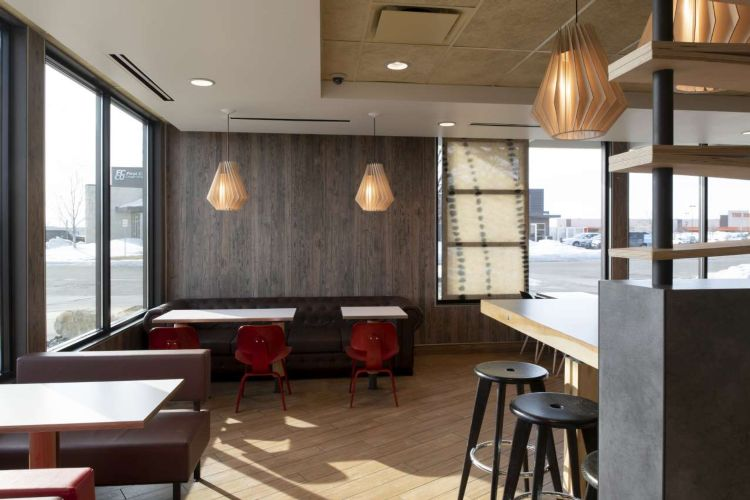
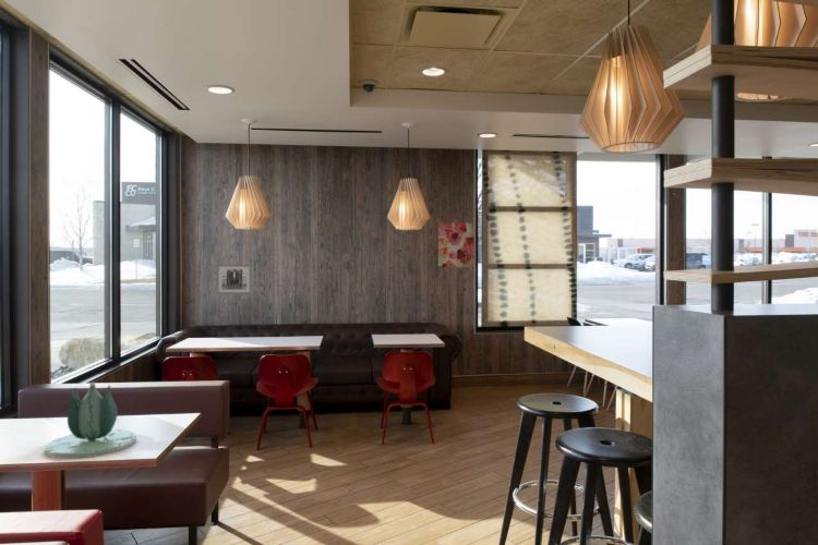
+ wall art (456, 245)
+ wall art (233, 279)
+ succulent plant (92, 412)
